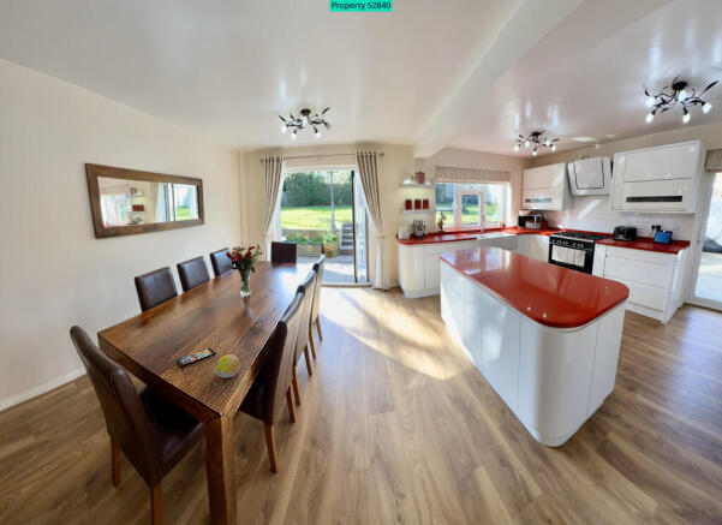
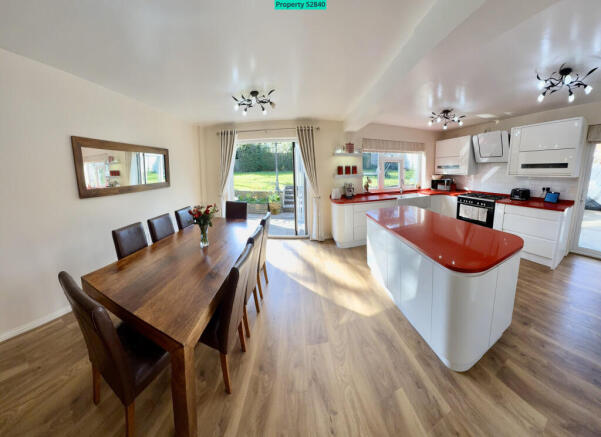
- smartphone (196, 357)
- fruit (226, 365)
